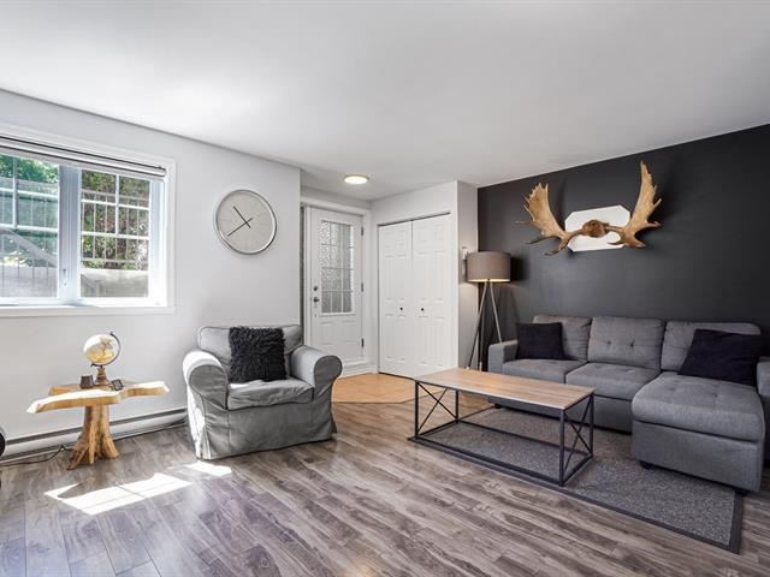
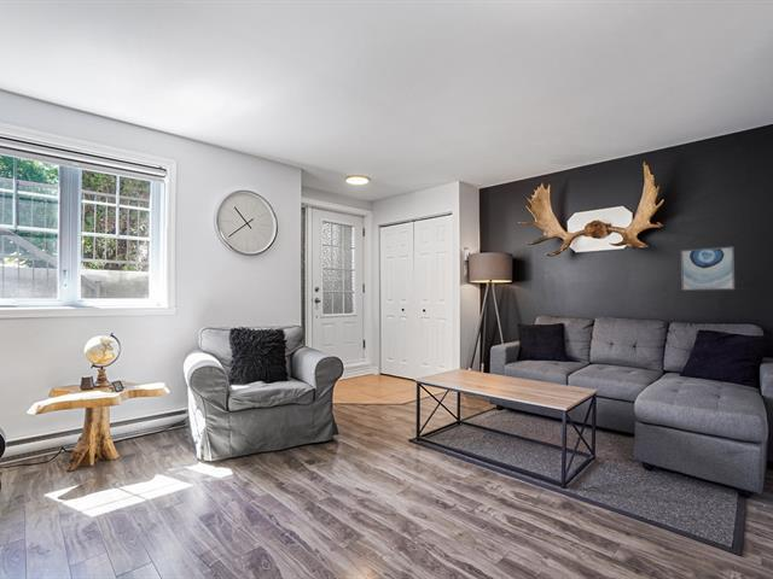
+ wall art (707, 269)
